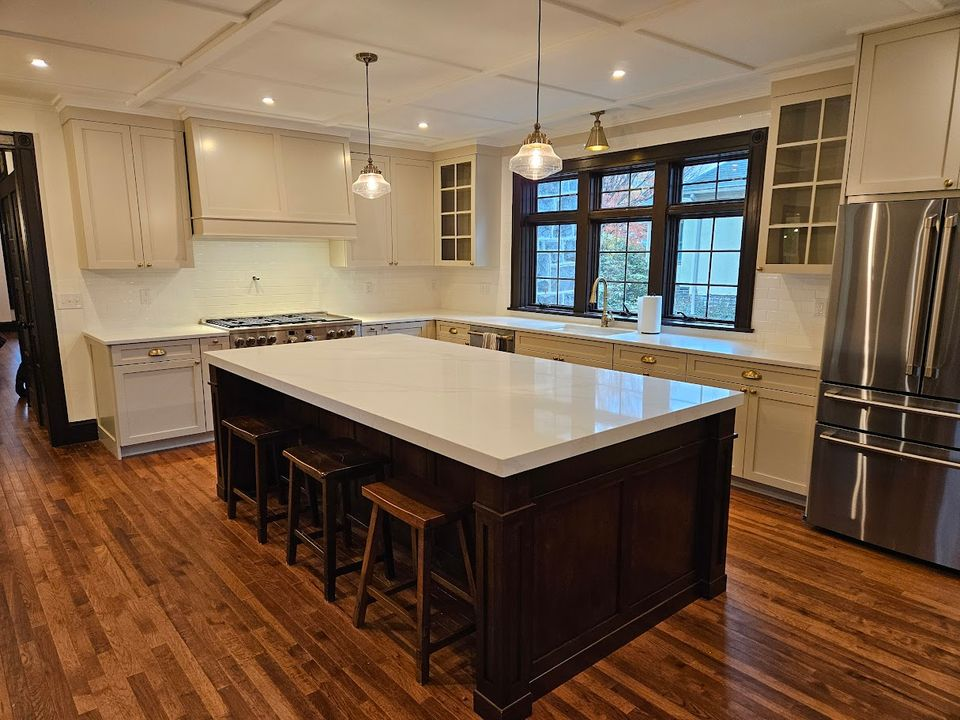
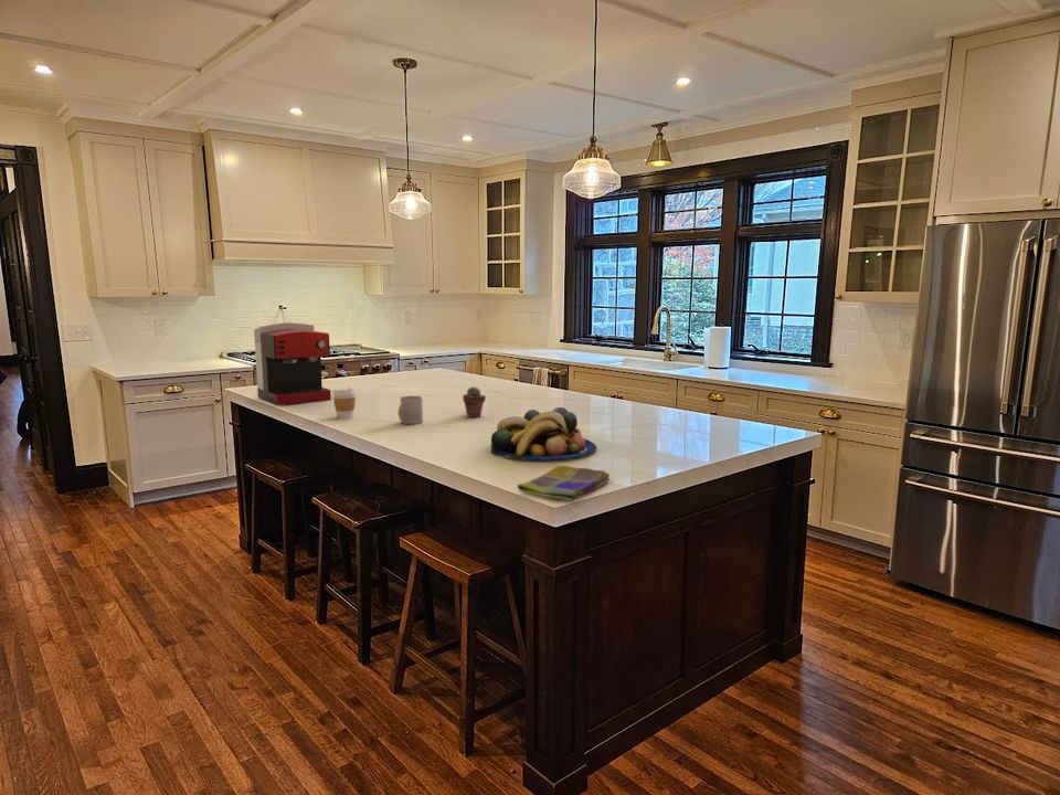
+ mug (409, 410)
+ coffee maker (295, 361)
+ coffee cup (343, 402)
+ dish towel (564, 481)
+ fruit bowl (543, 428)
+ potted succulent (474, 401)
